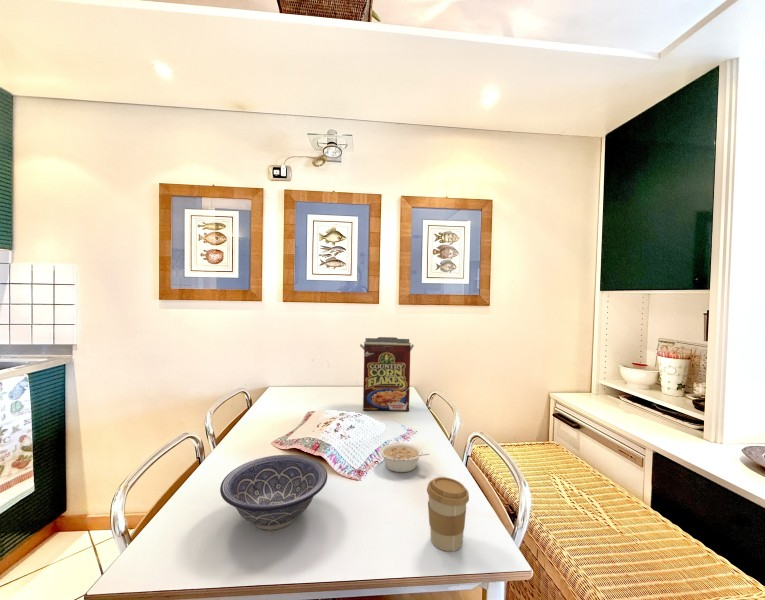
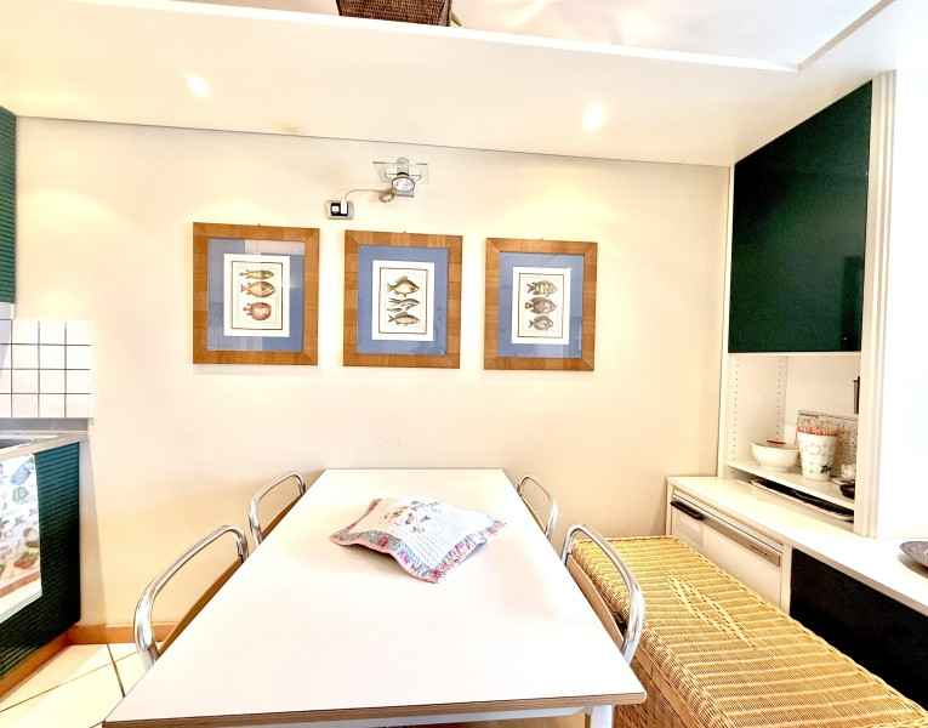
- legume (402, 456)
- cereal box (386, 373)
- coffee cup (447, 511)
- decorative bowl (275, 496)
